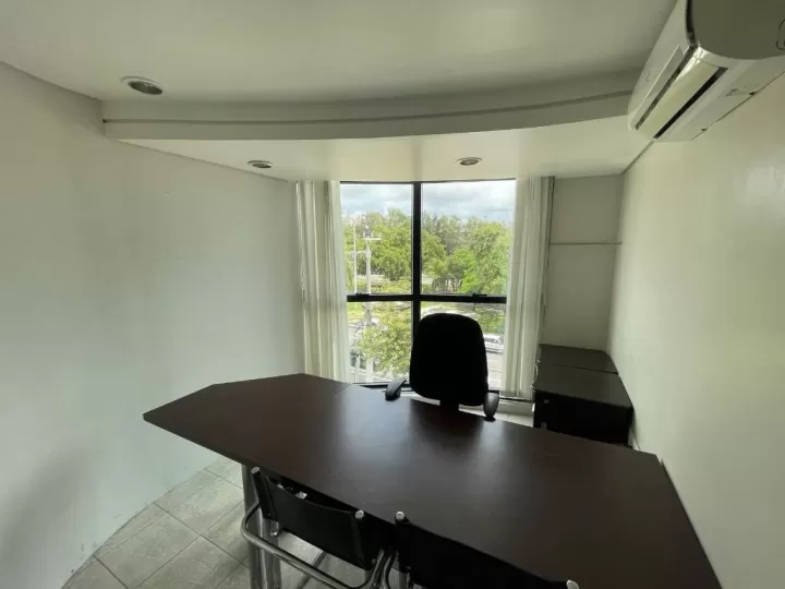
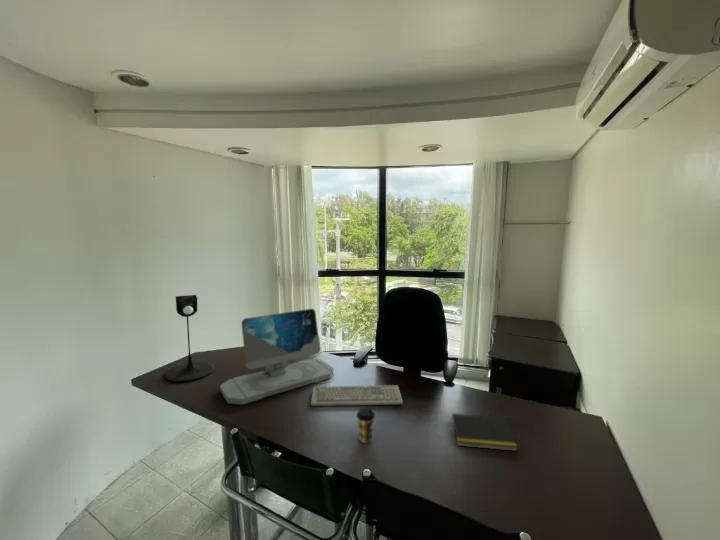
+ coffee cup (365, 425)
+ keyboard (356, 394)
+ computer monitor (279, 347)
+ desk lamp (188, 334)
+ notepad (482, 431)
